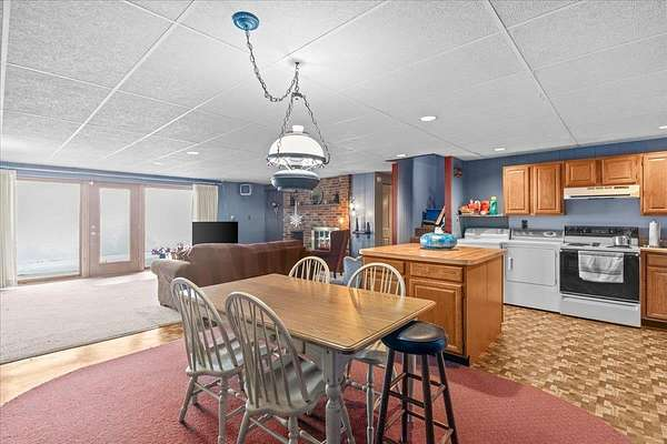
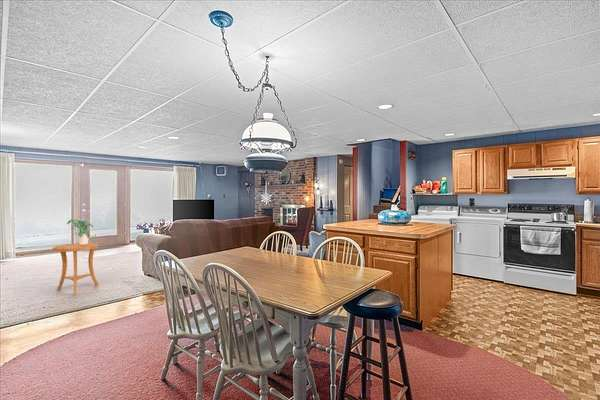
+ side table (76, 267)
+ potted plant (80, 231)
